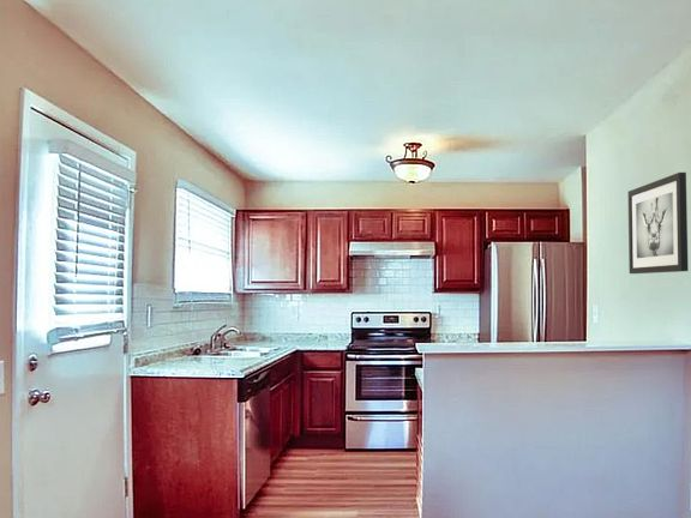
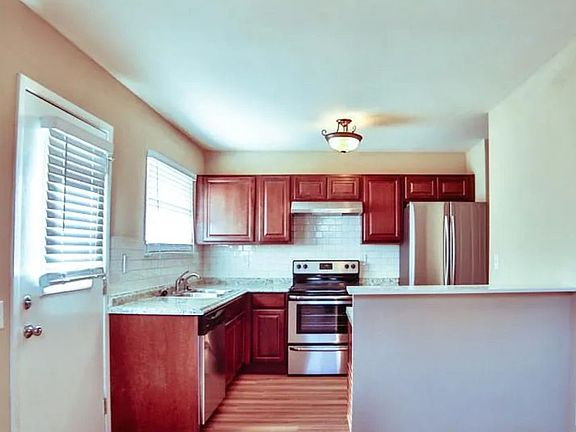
- wall art (655, 227)
